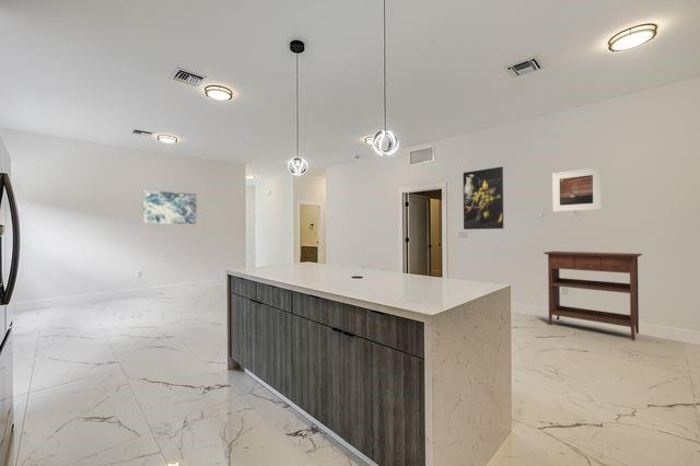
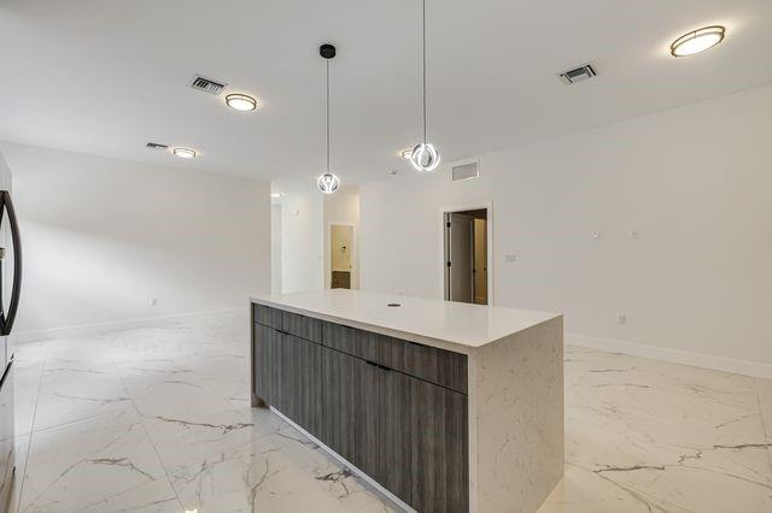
- wall art (171, 208)
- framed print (482, 199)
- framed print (575, 190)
- console table (591, 289)
